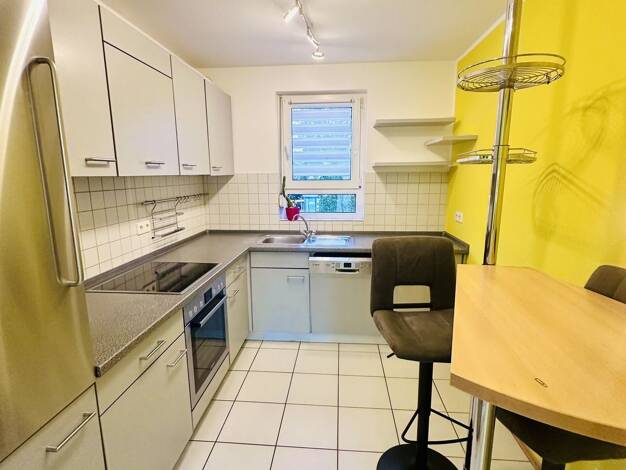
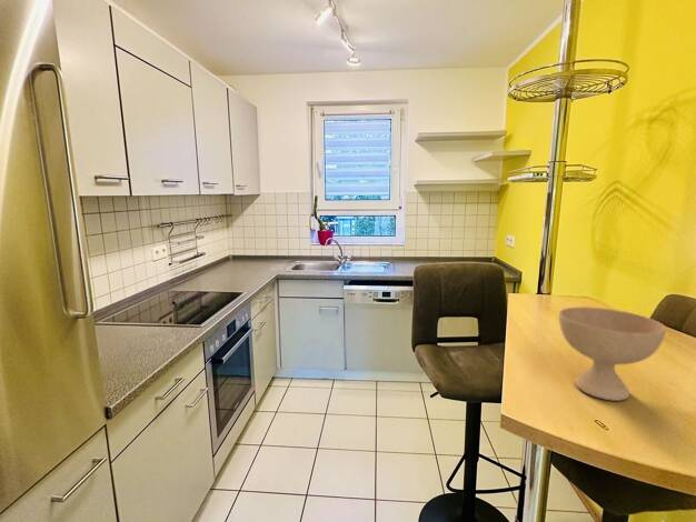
+ bowl (605, 354)
